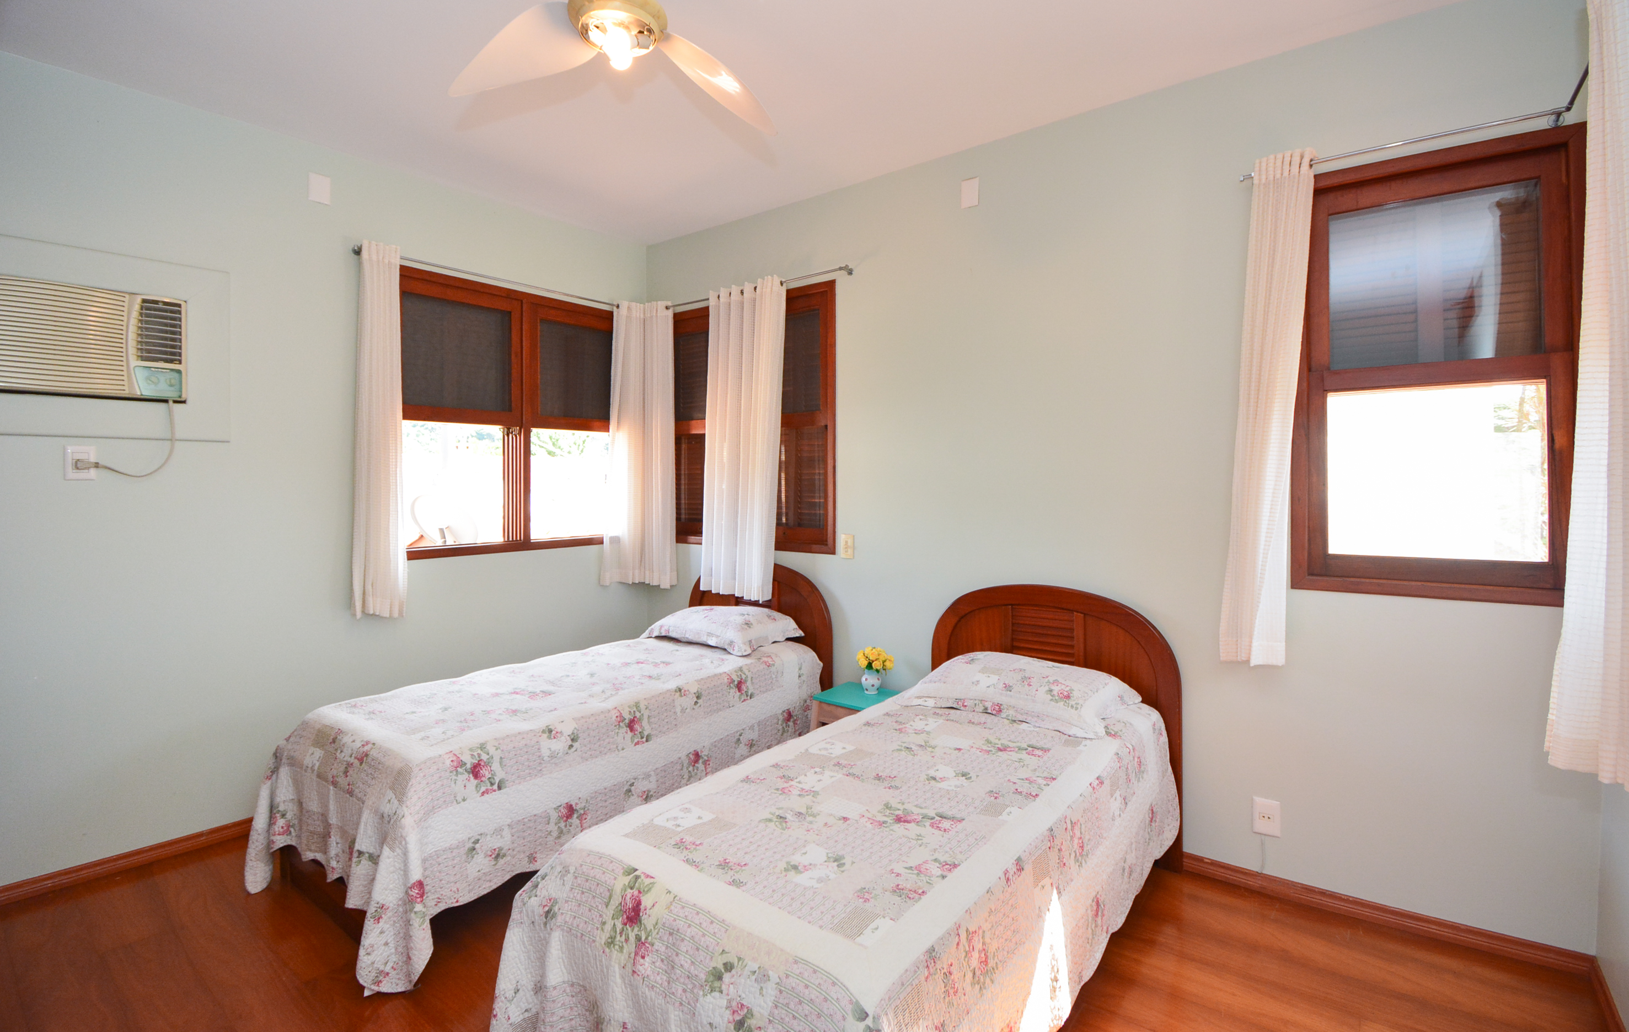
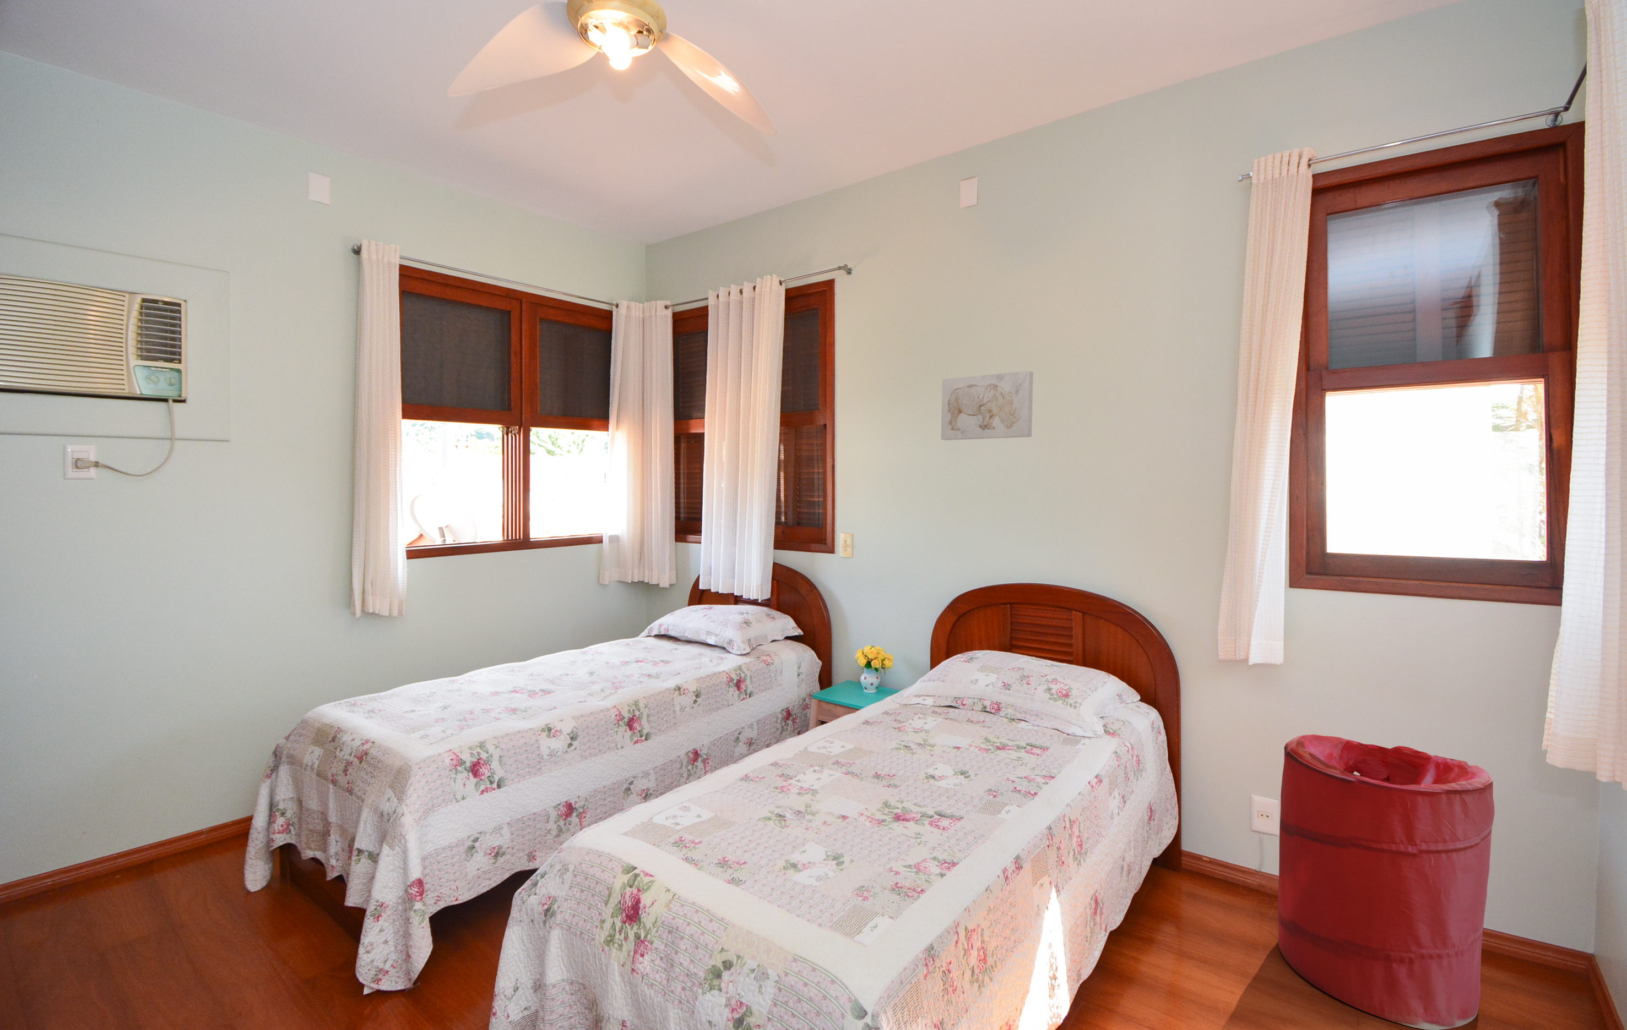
+ wall art (985, 407)
+ laundry hamper (1378, 861)
